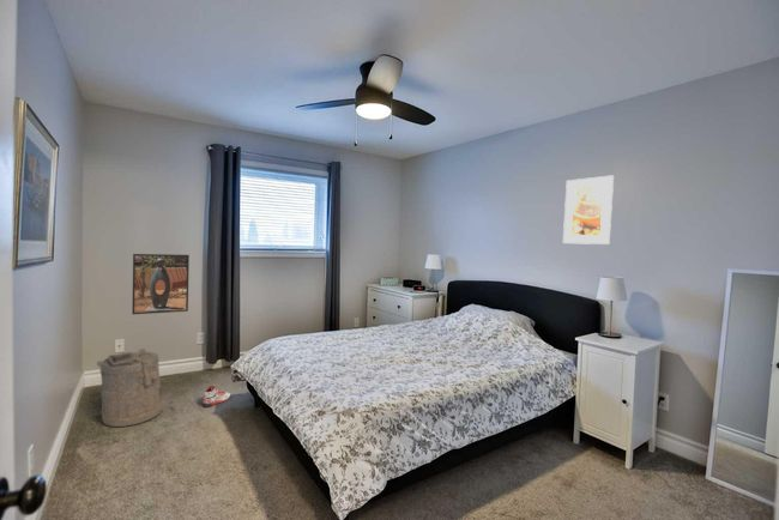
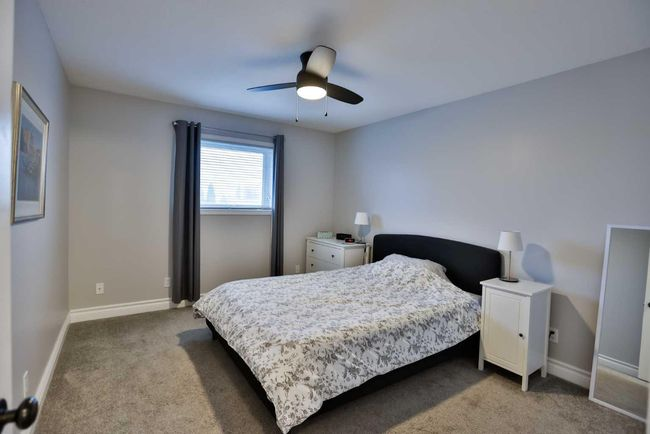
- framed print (586, 211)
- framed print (161, 283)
- sneaker (217, 393)
- laundry hamper (133, 382)
